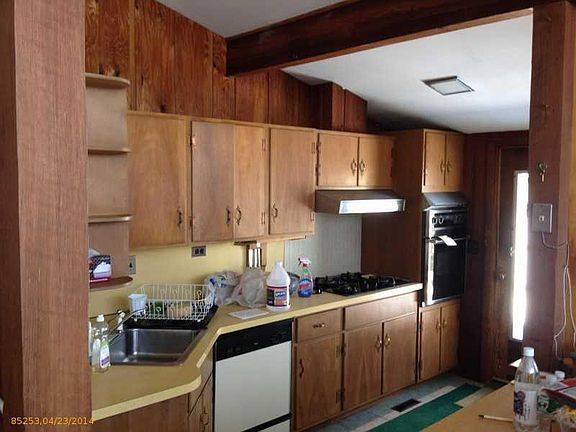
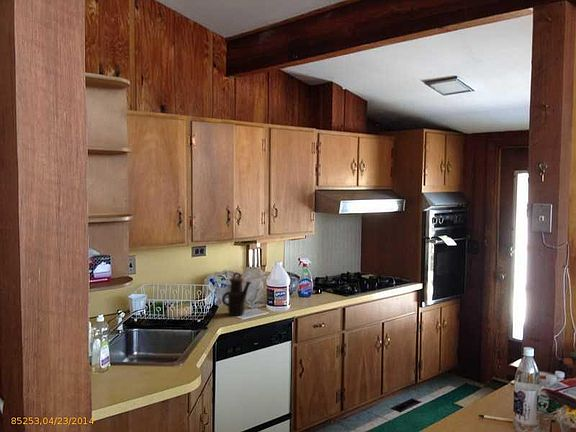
+ teapot (236, 293)
